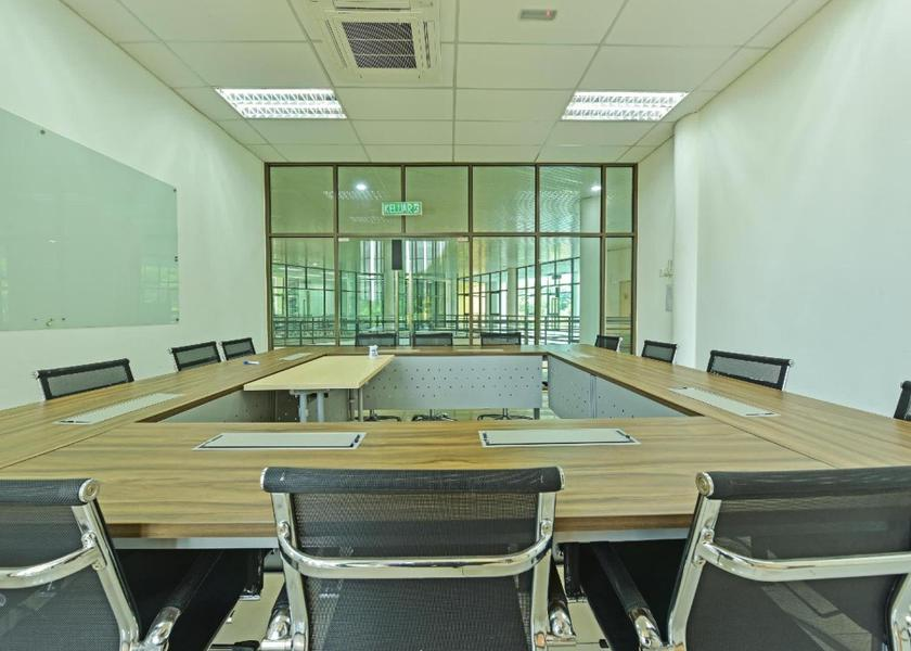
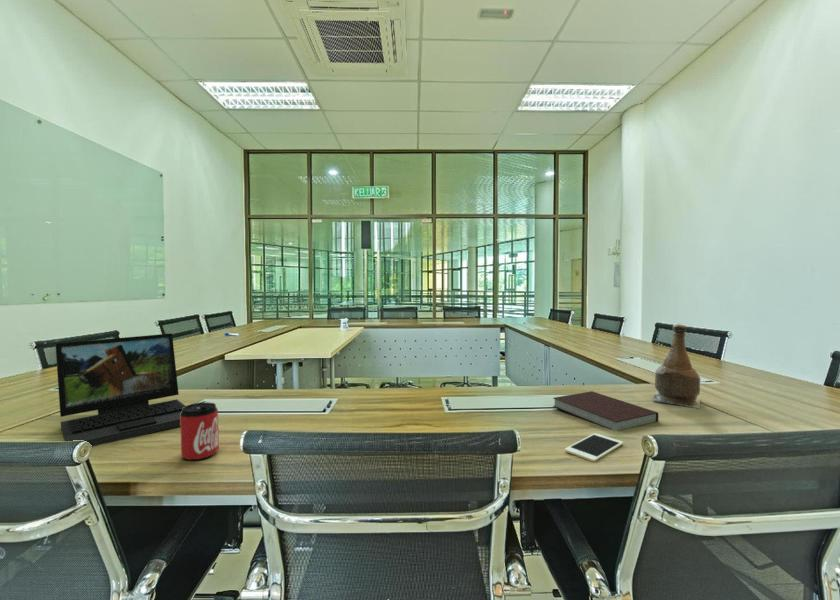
+ can (199, 430)
+ laptop (127, 382)
+ cell phone (594, 446)
+ bottle (678, 362)
+ notebook (602, 409)
